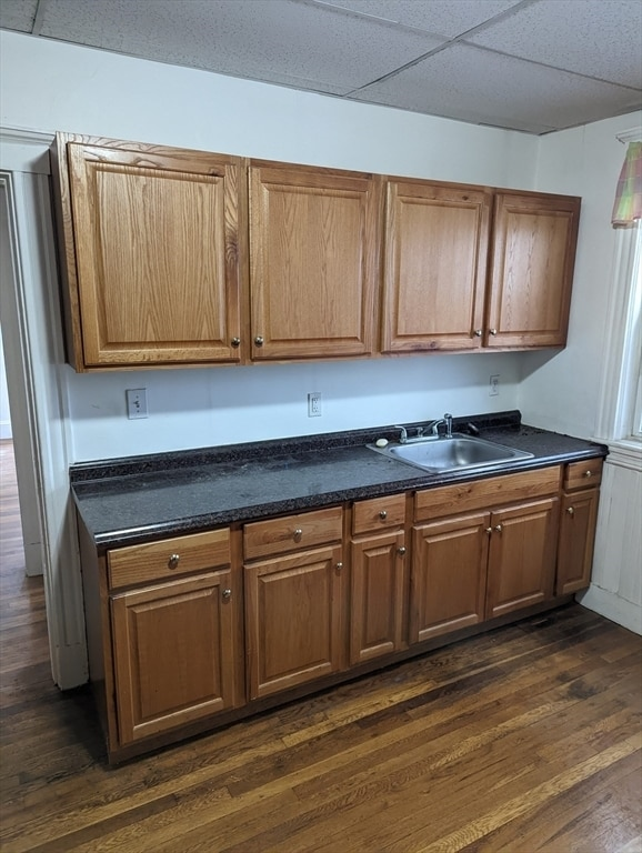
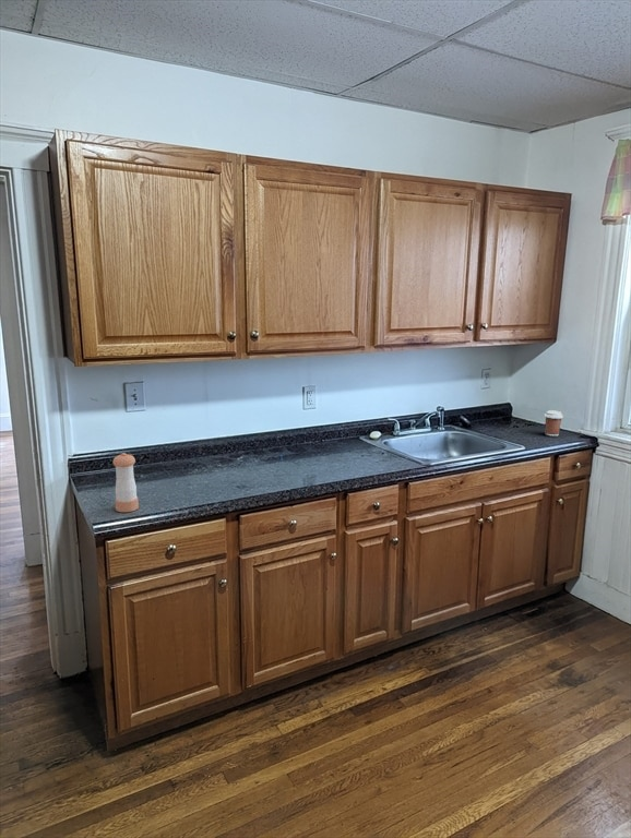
+ pepper shaker (124, 480)
+ coffee cup (552, 422)
